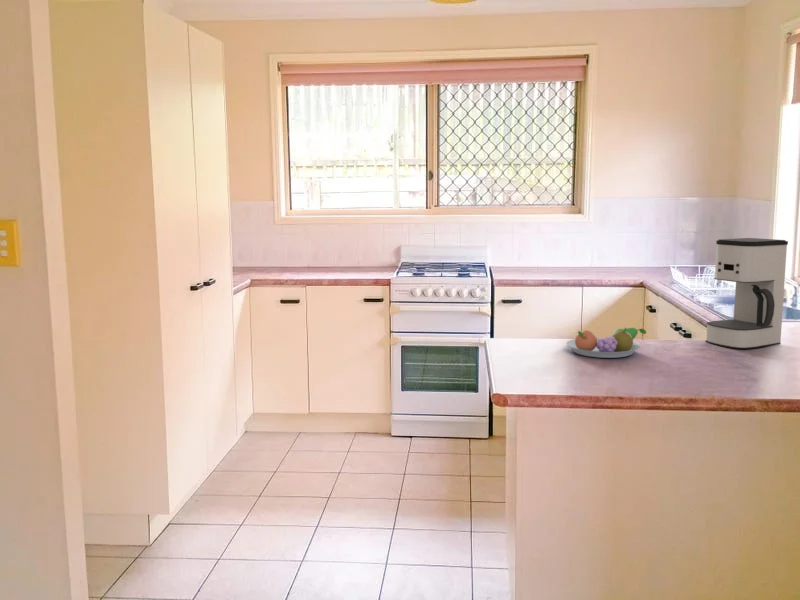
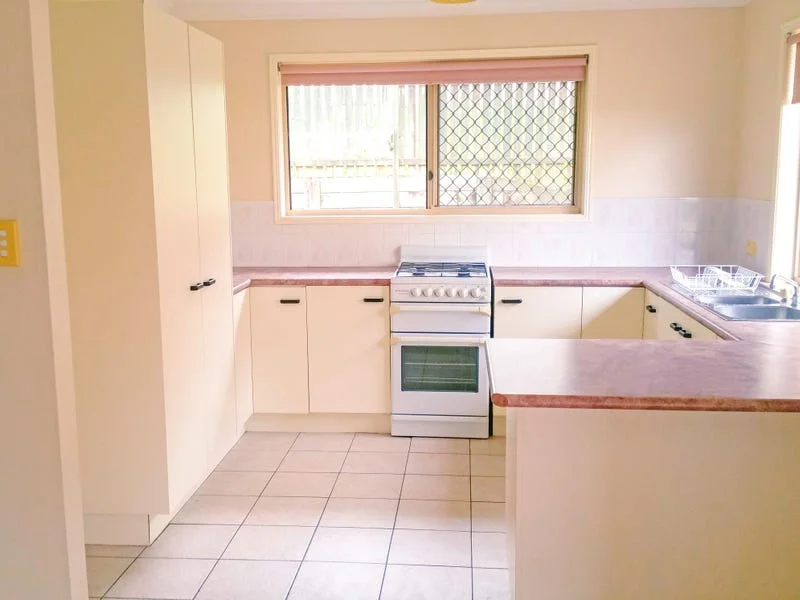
- coffee maker (747, 292)
- fruit bowl (605, 337)
